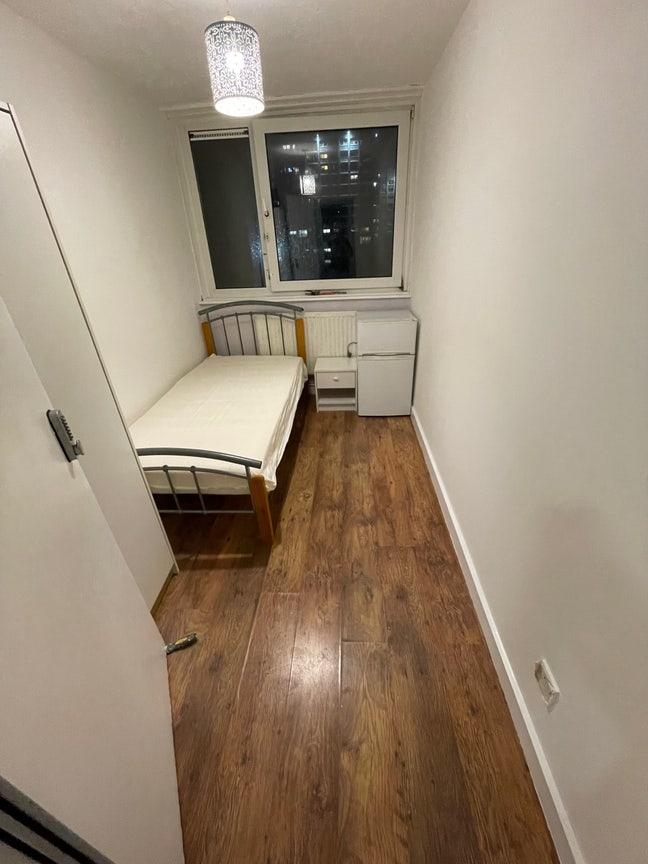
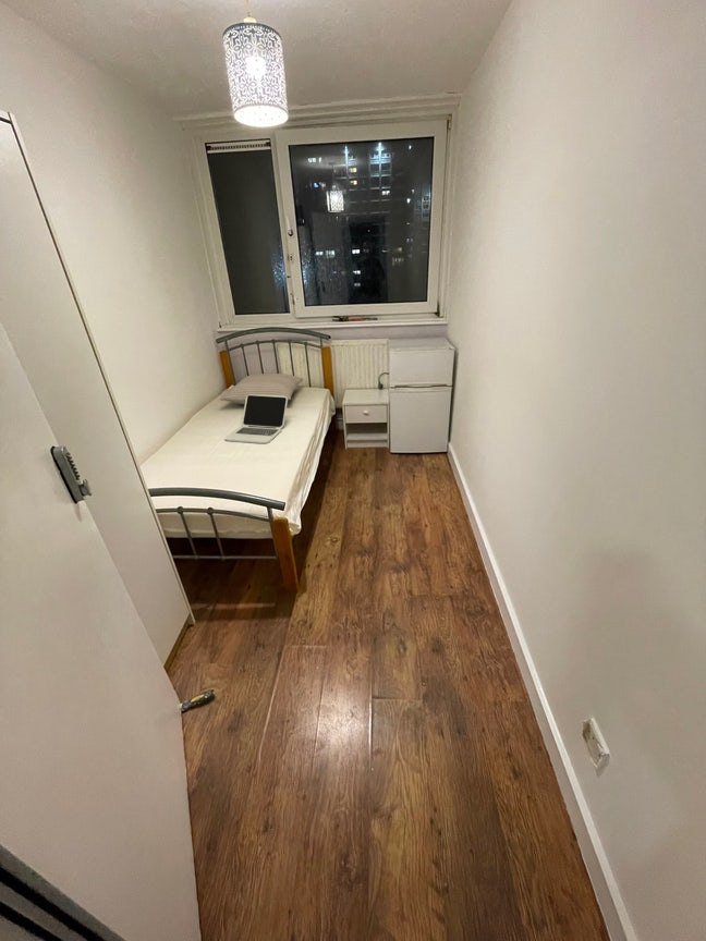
+ pillow (265, 388)
+ laptop (256, 417)
